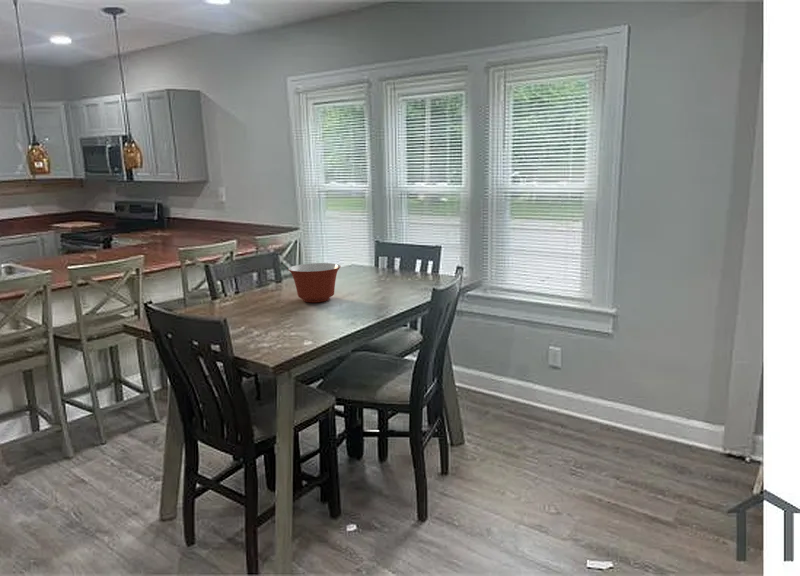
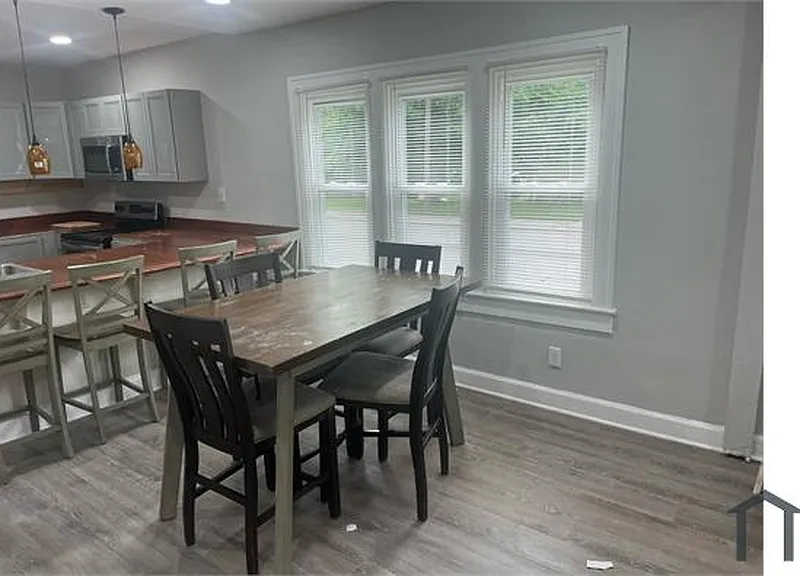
- mixing bowl (315, 283)
